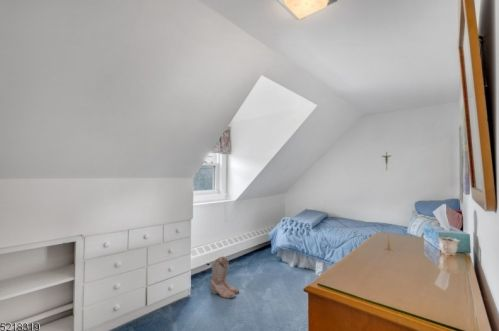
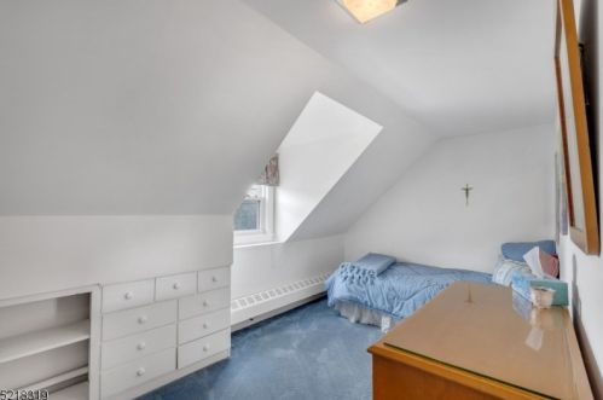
- boots (225, 275)
